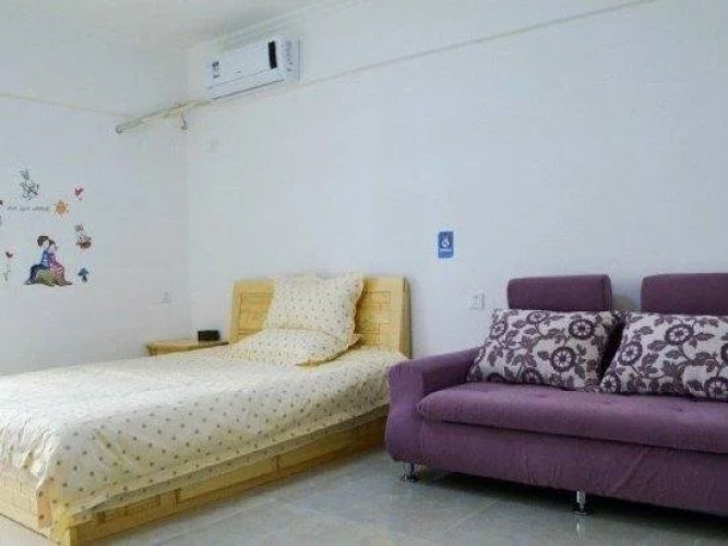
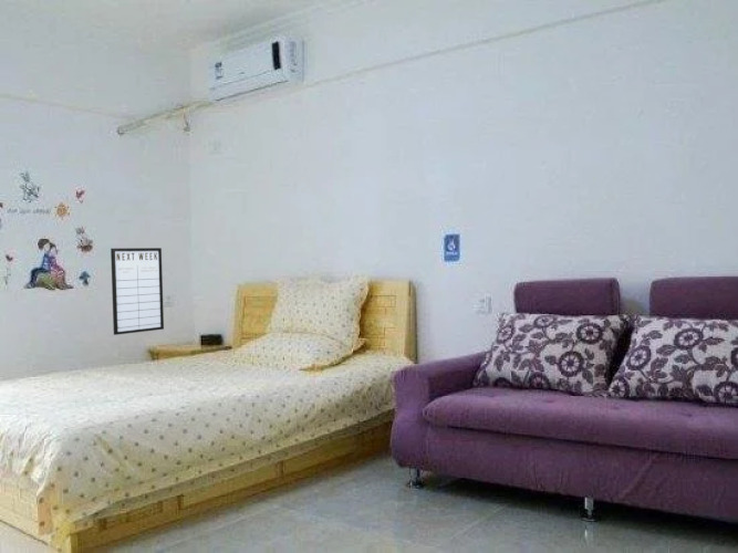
+ writing board (137, 290)
